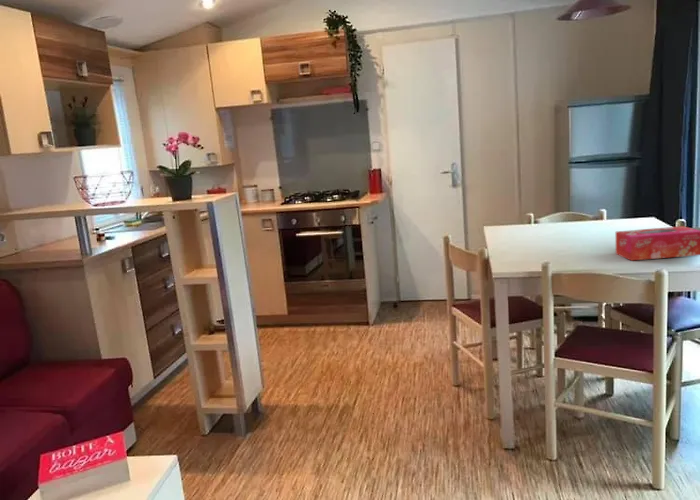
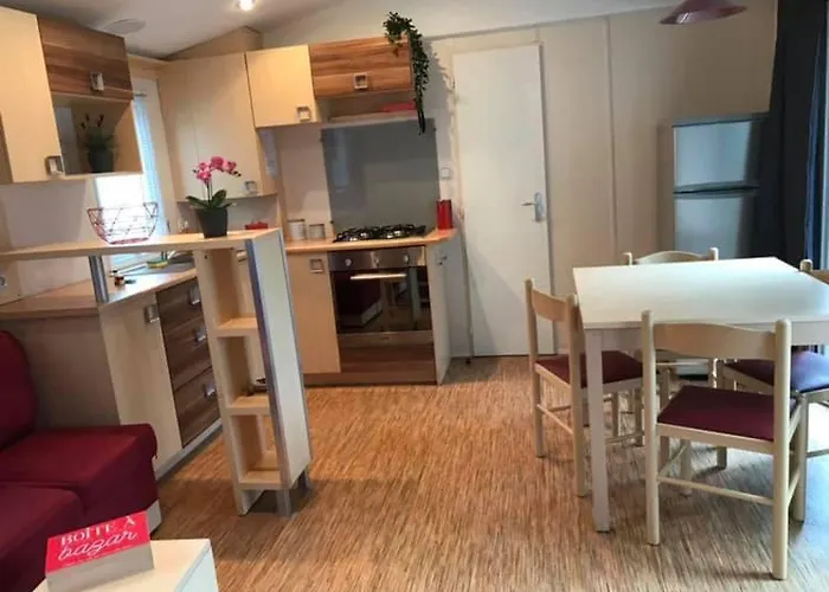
- tissue box (657, 242)
